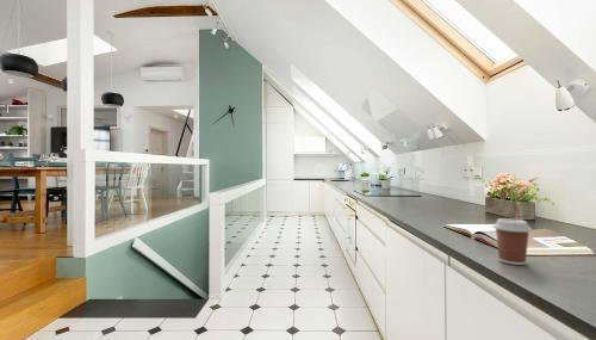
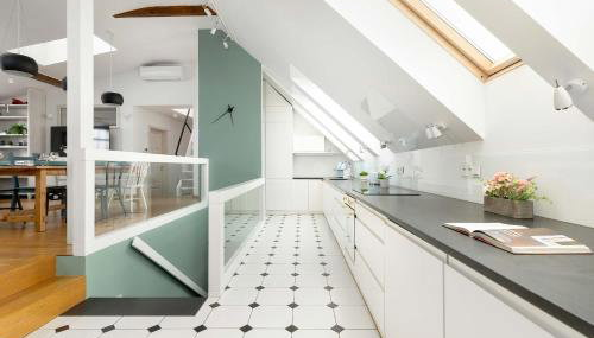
- coffee cup (511, 240)
